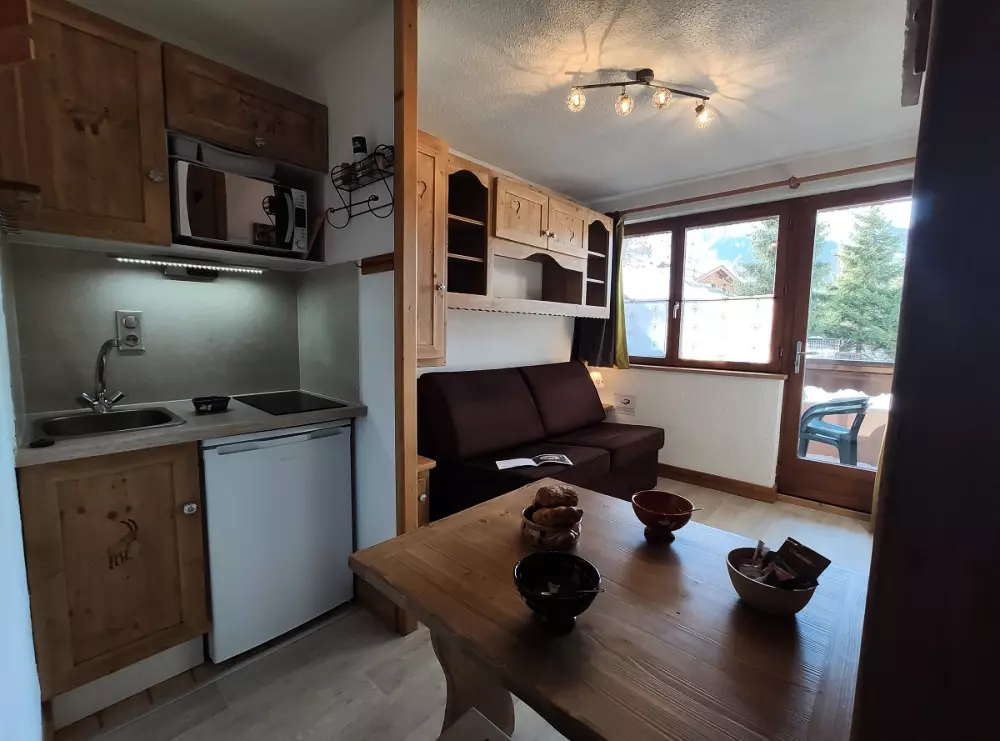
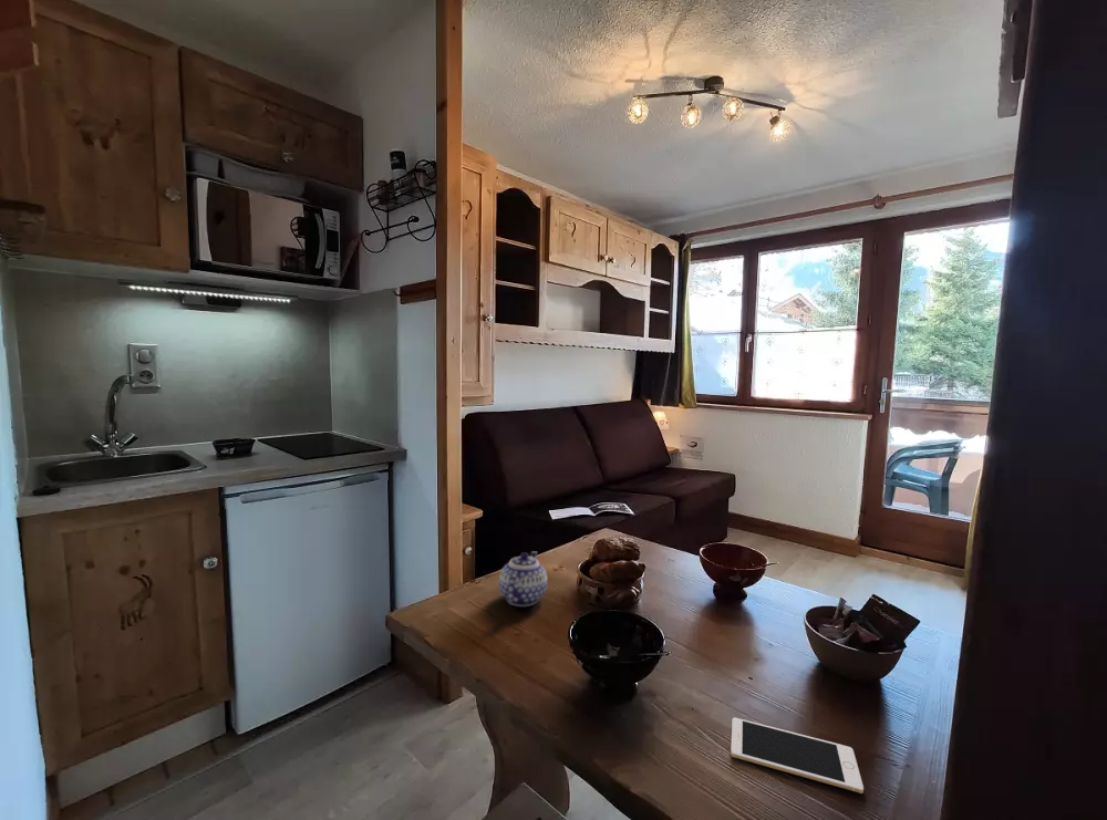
+ cell phone (792, 751)
+ teapot (523, 575)
